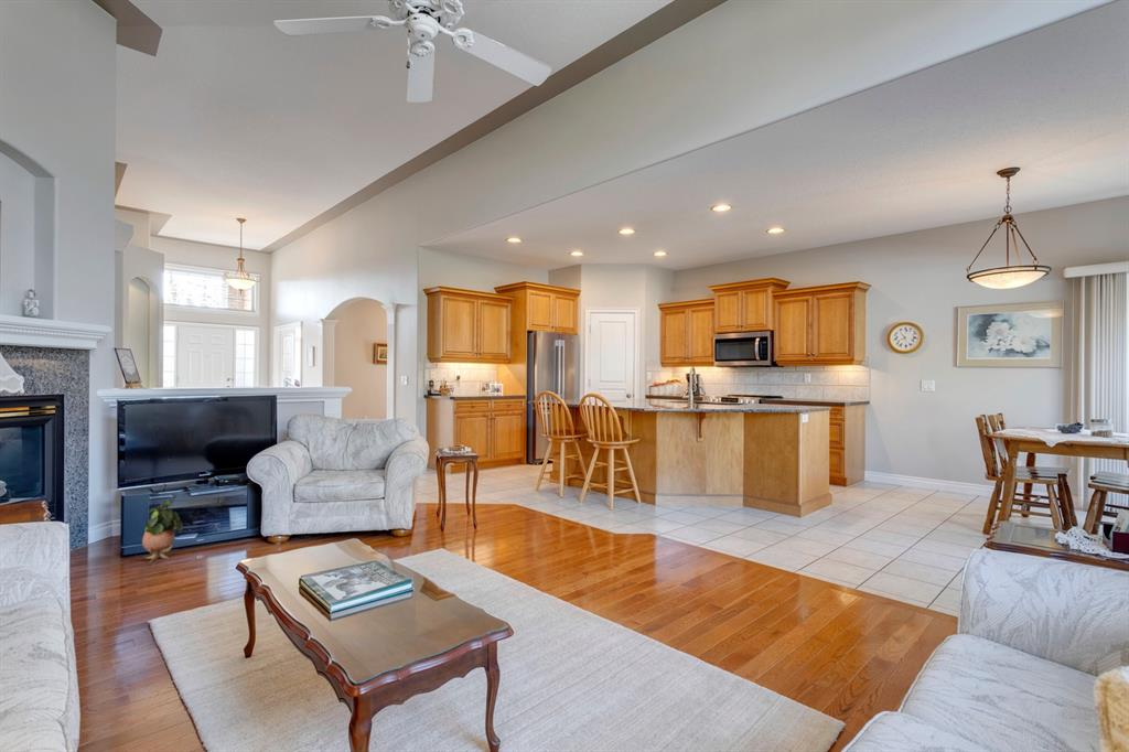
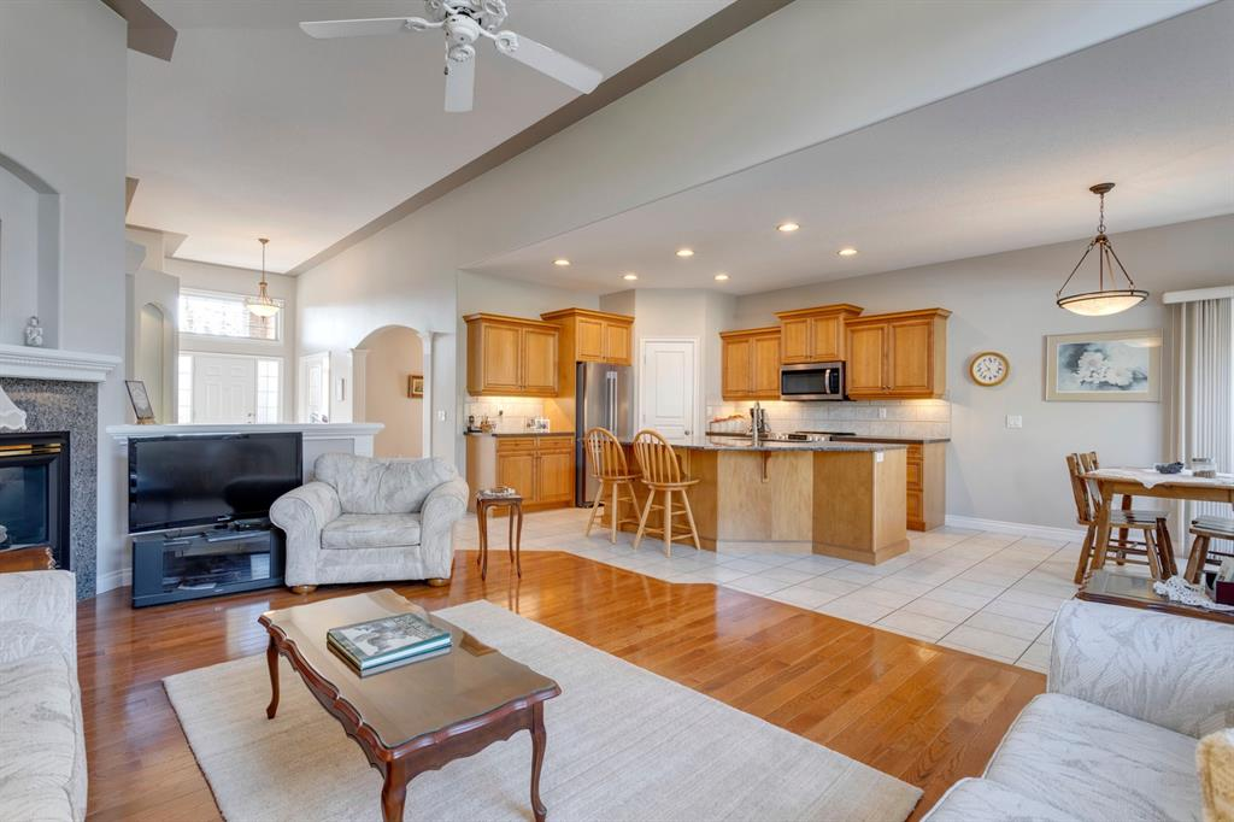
- potted plant (162, 529)
